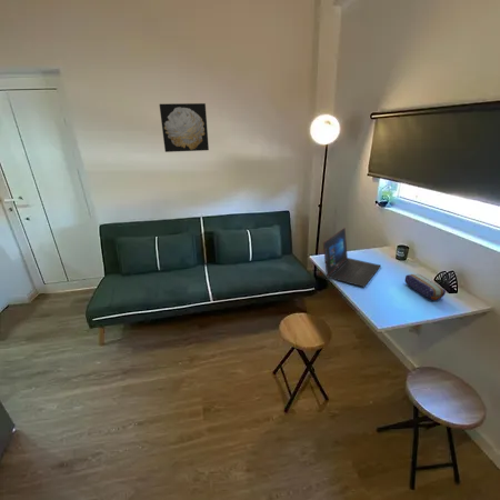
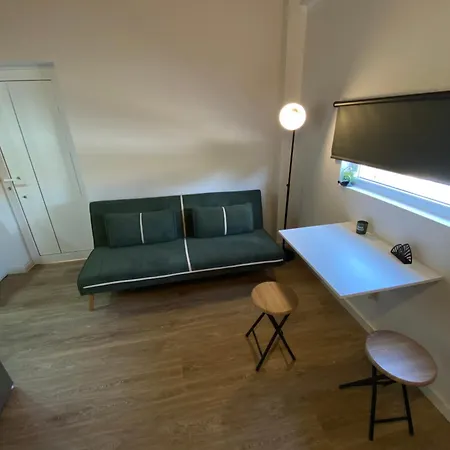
- wall art (184, 128)
- pencil case (423, 284)
- laptop (353, 259)
